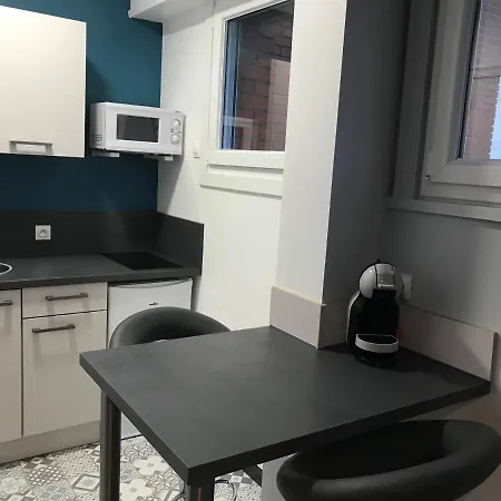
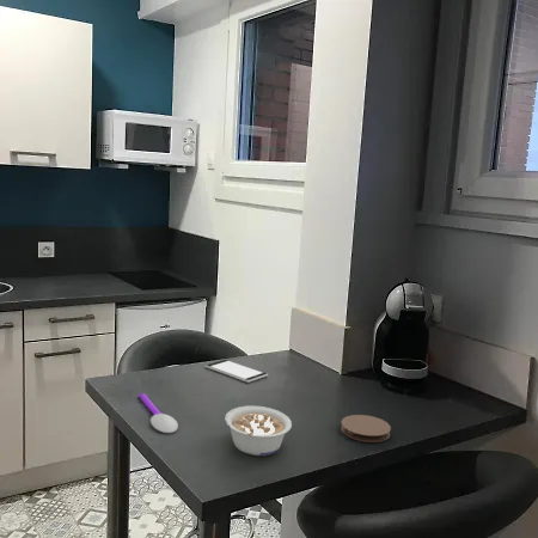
+ smartphone (236, 369)
+ spoon (154, 410)
+ legume (258, 430)
+ coaster (365, 428)
